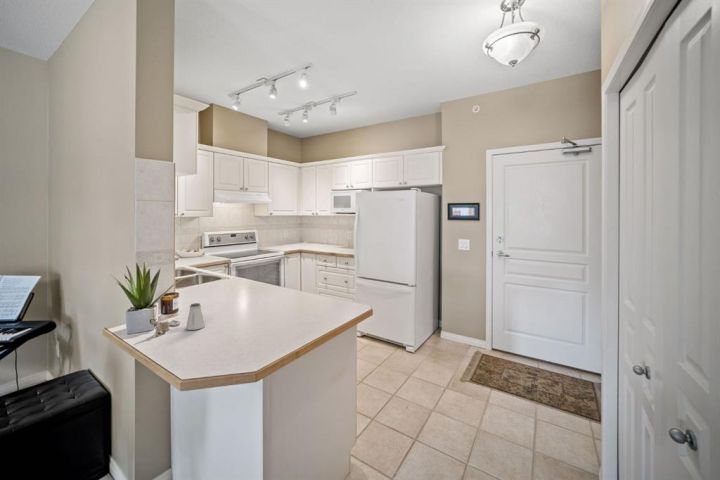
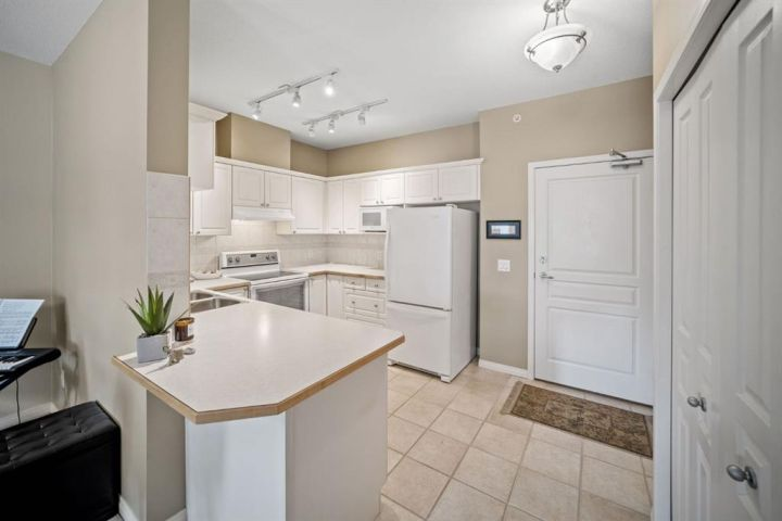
- saltshaker (195, 315)
